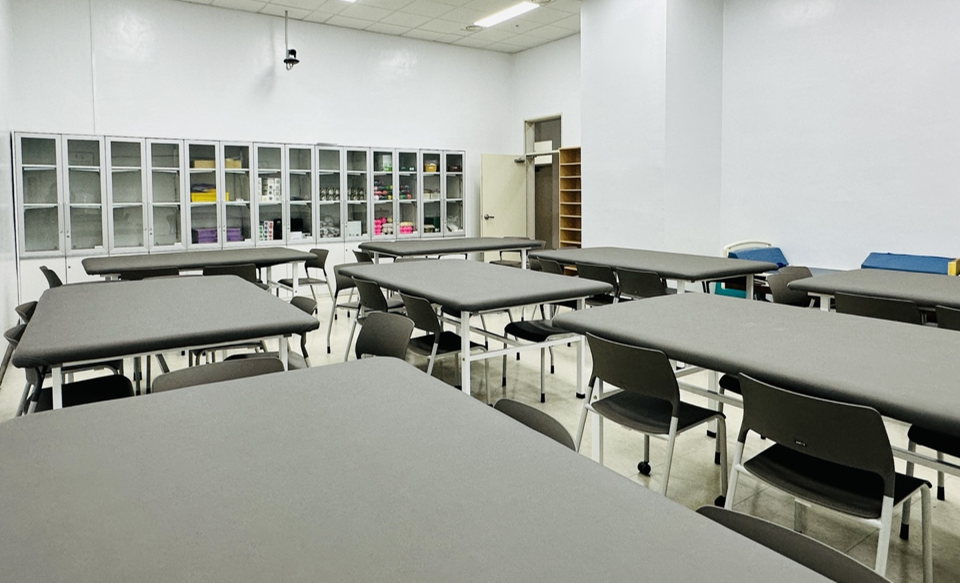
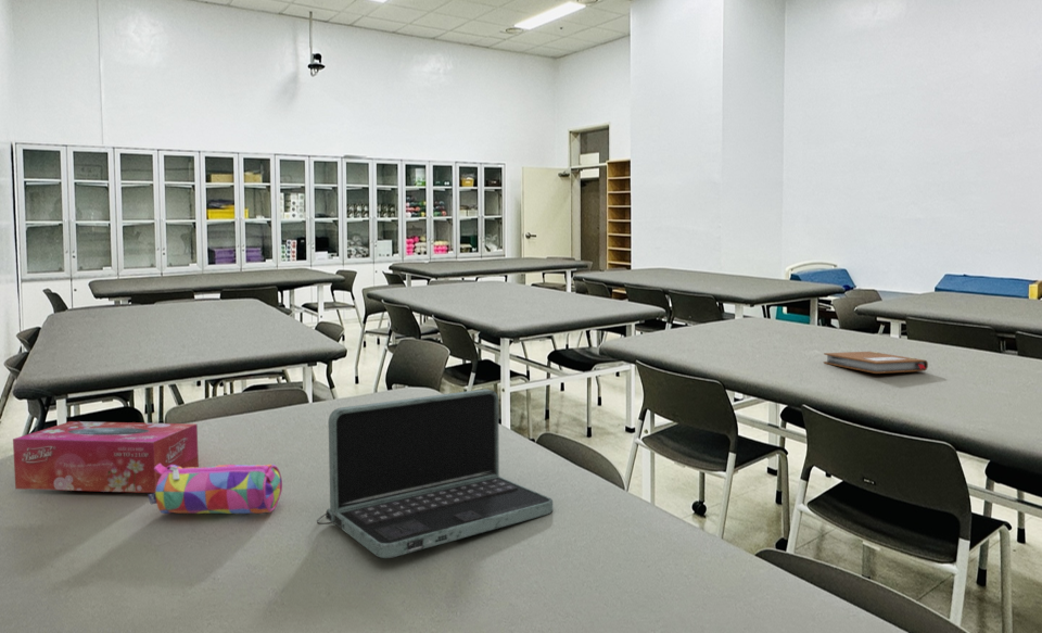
+ laptop (433, 459)
+ pencil case (217, 488)
+ notebook (875, 362)
+ tissue box (110, 455)
